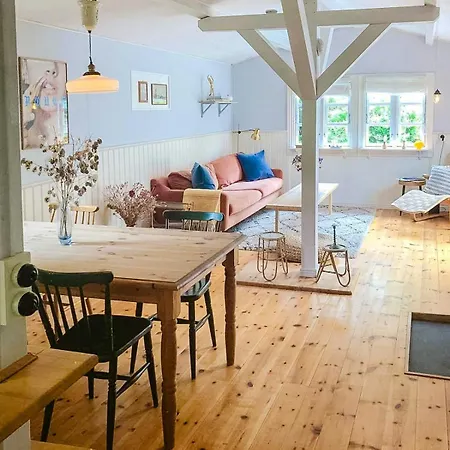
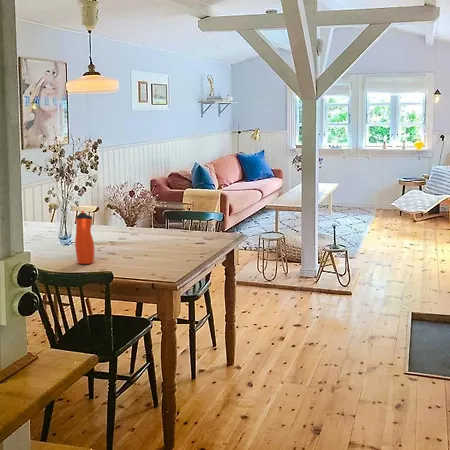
+ water bottle (84, 236)
